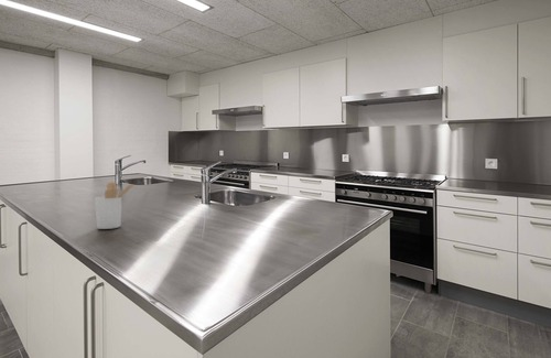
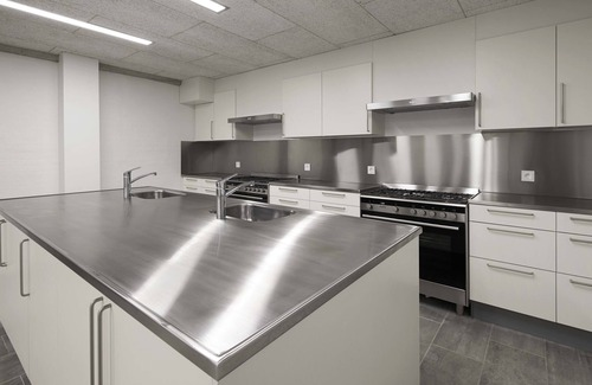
- utensil holder (116, 204)
